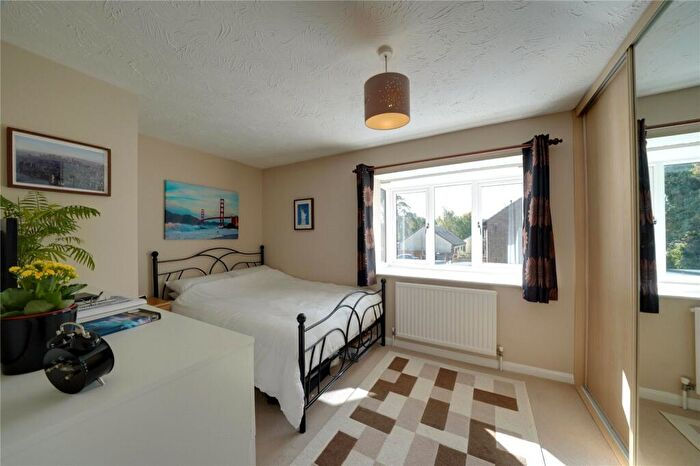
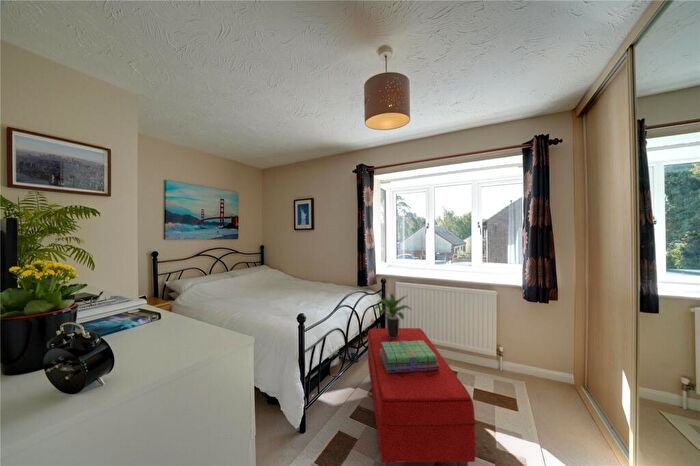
+ stack of books (407, 355)
+ potted plant (392, 314)
+ bench (407, 387)
